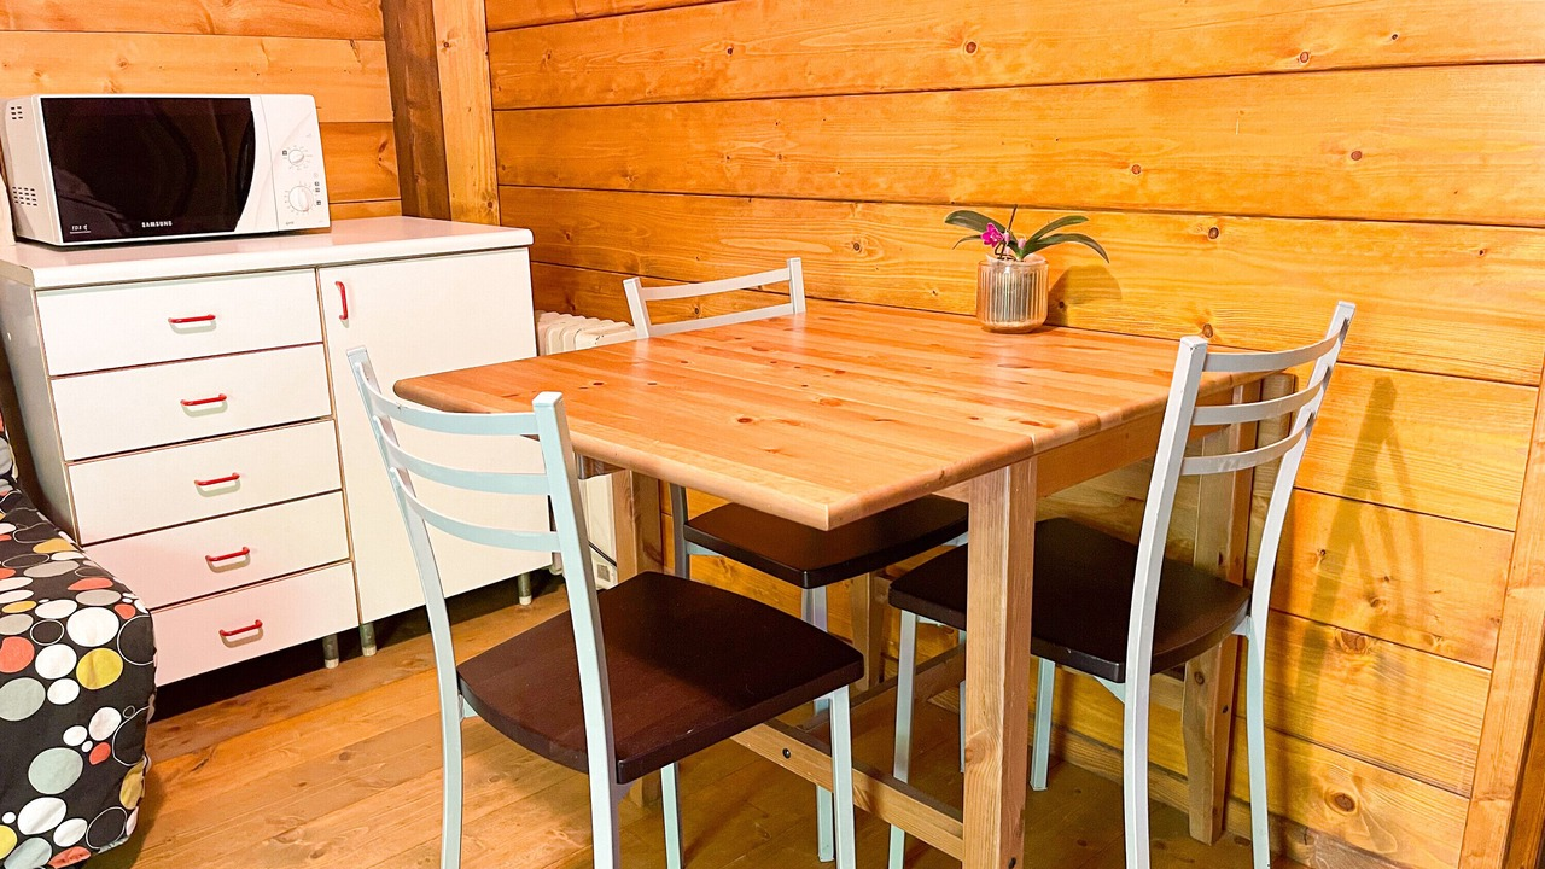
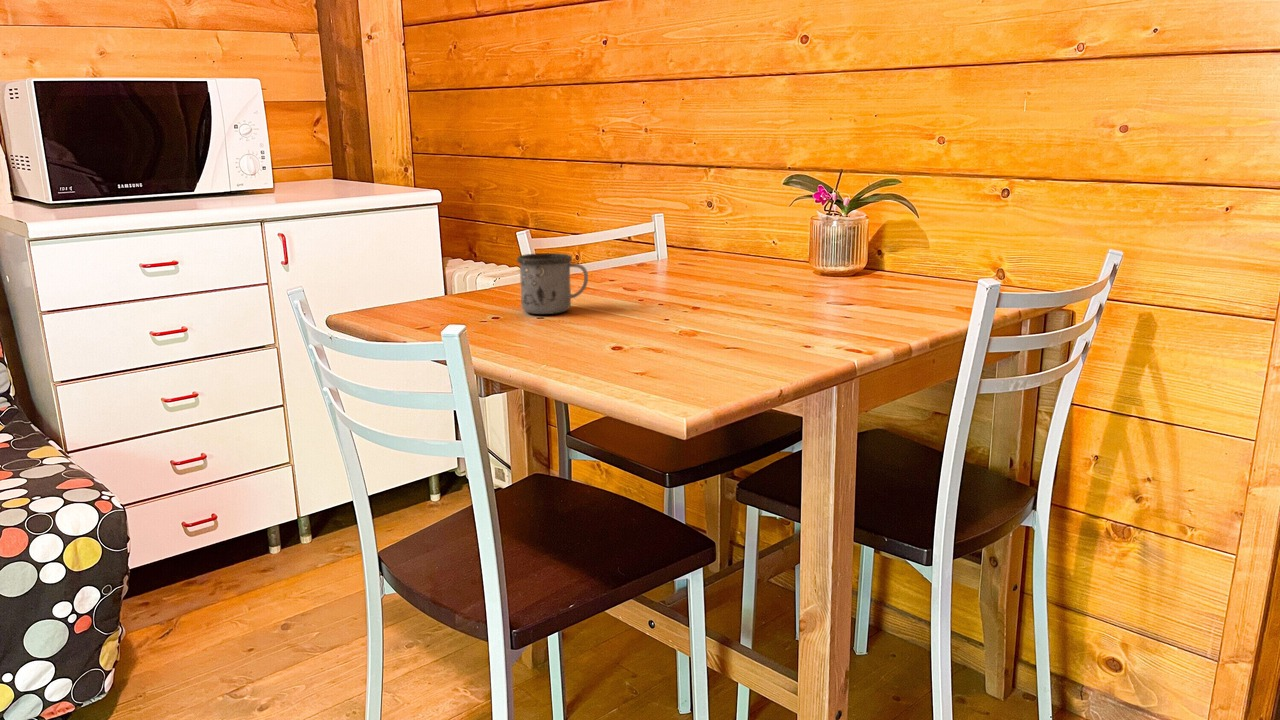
+ mug (553, 283)
